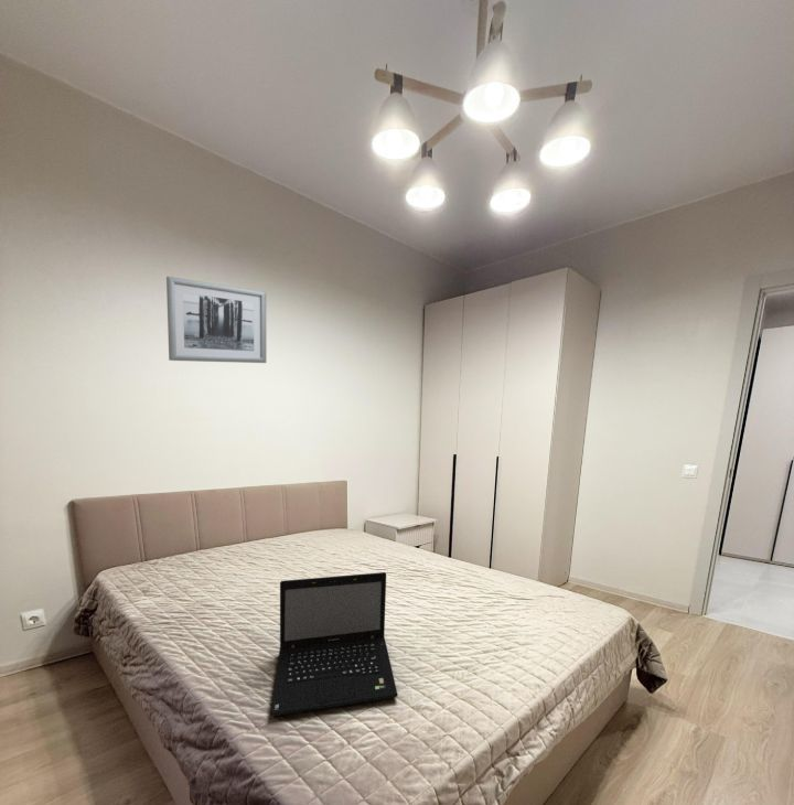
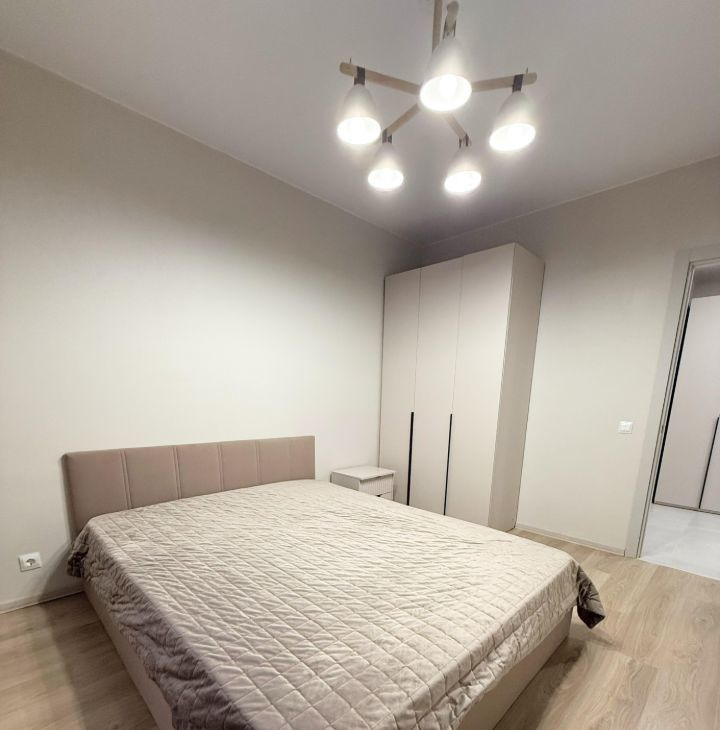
- wall art (221, 323)
- laptop (335, 636)
